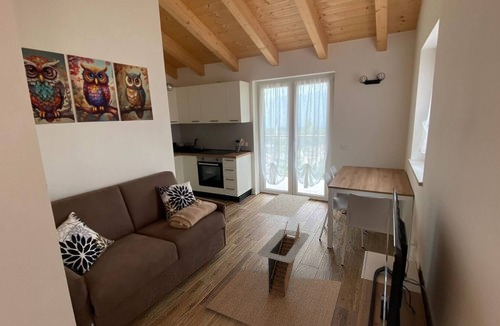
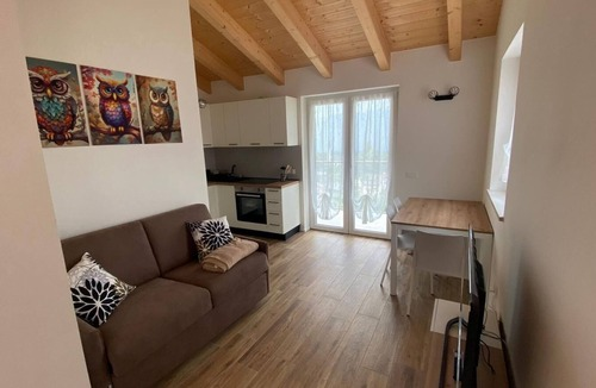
- coffee table (285, 243)
